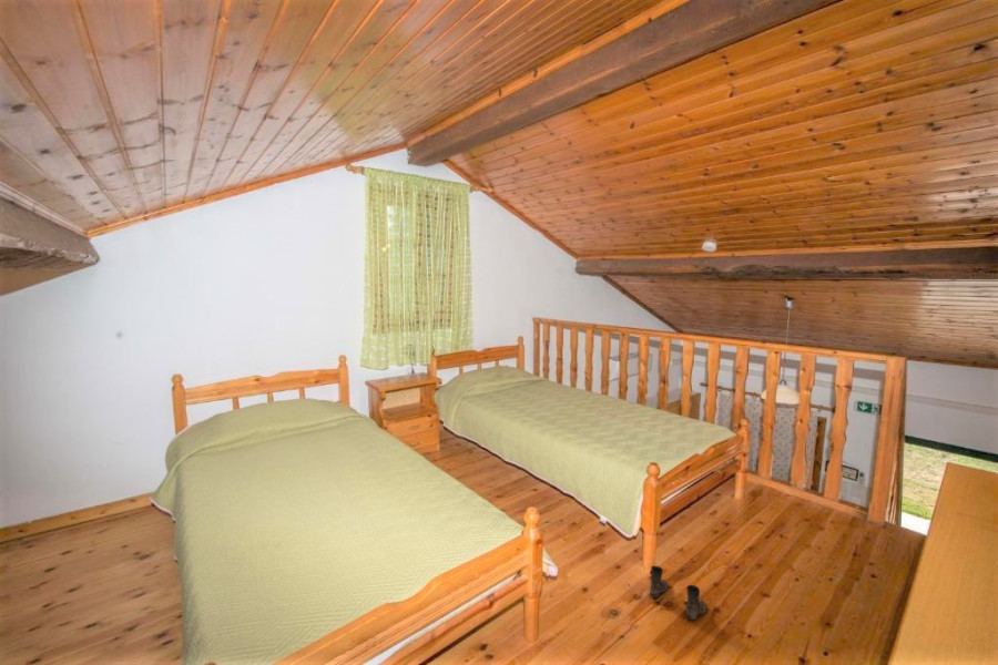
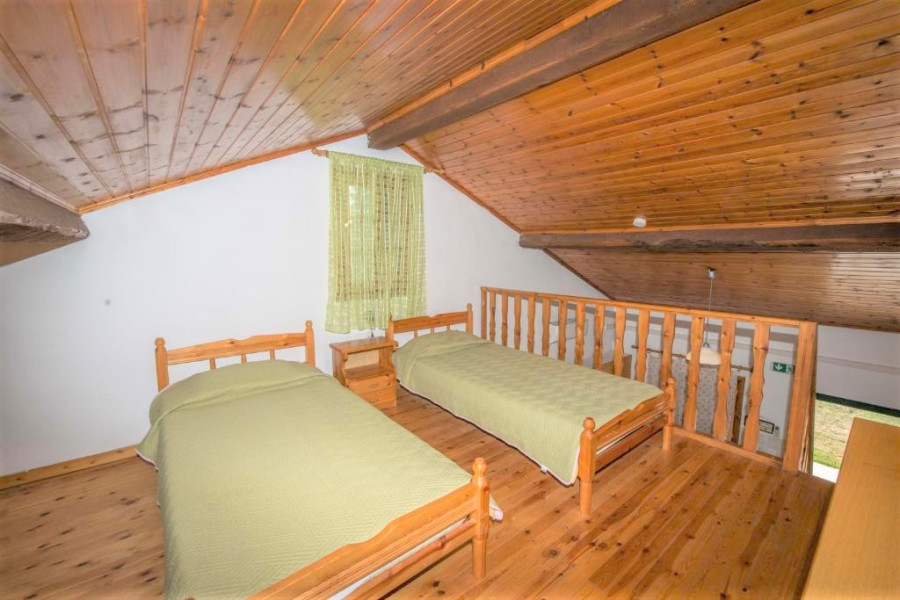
- boots (686, 587)
